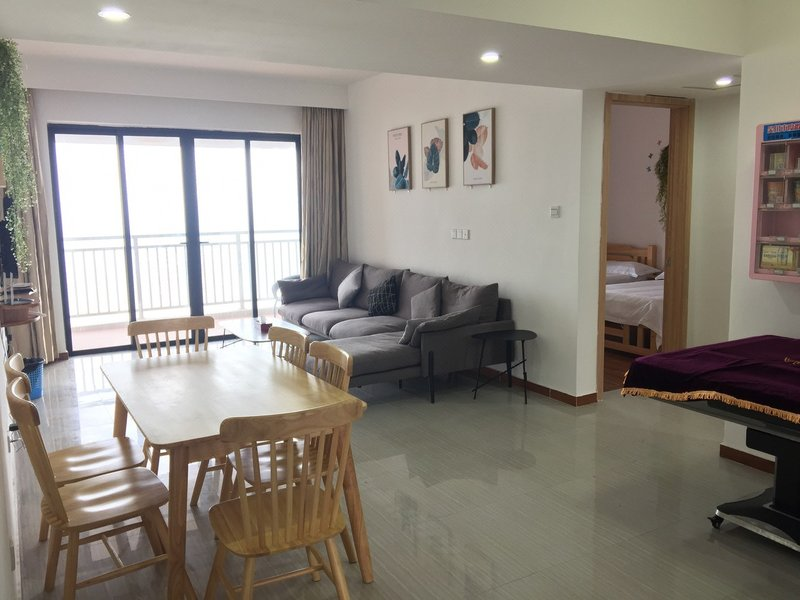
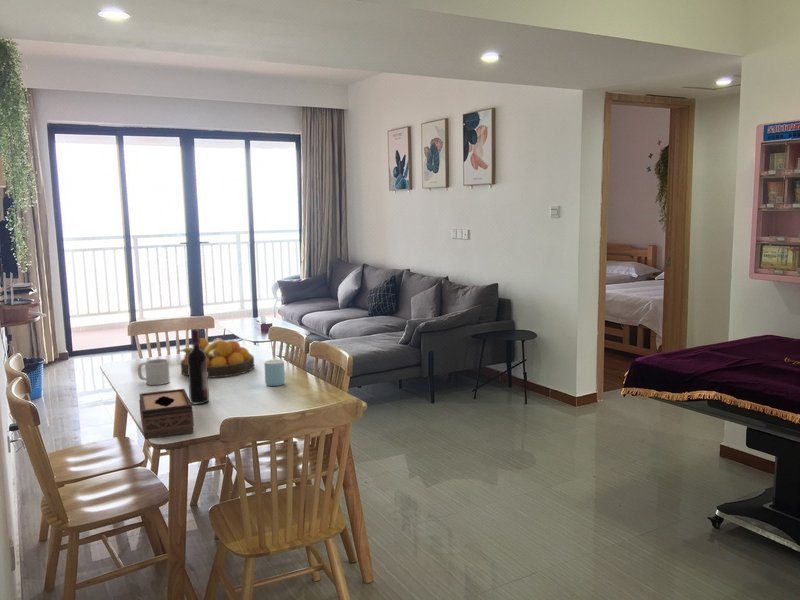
+ tissue box (165, 412)
+ mug (274, 371)
+ wine bottle (197, 366)
+ fruit bowl (217, 354)
+ mug (152, 371)
